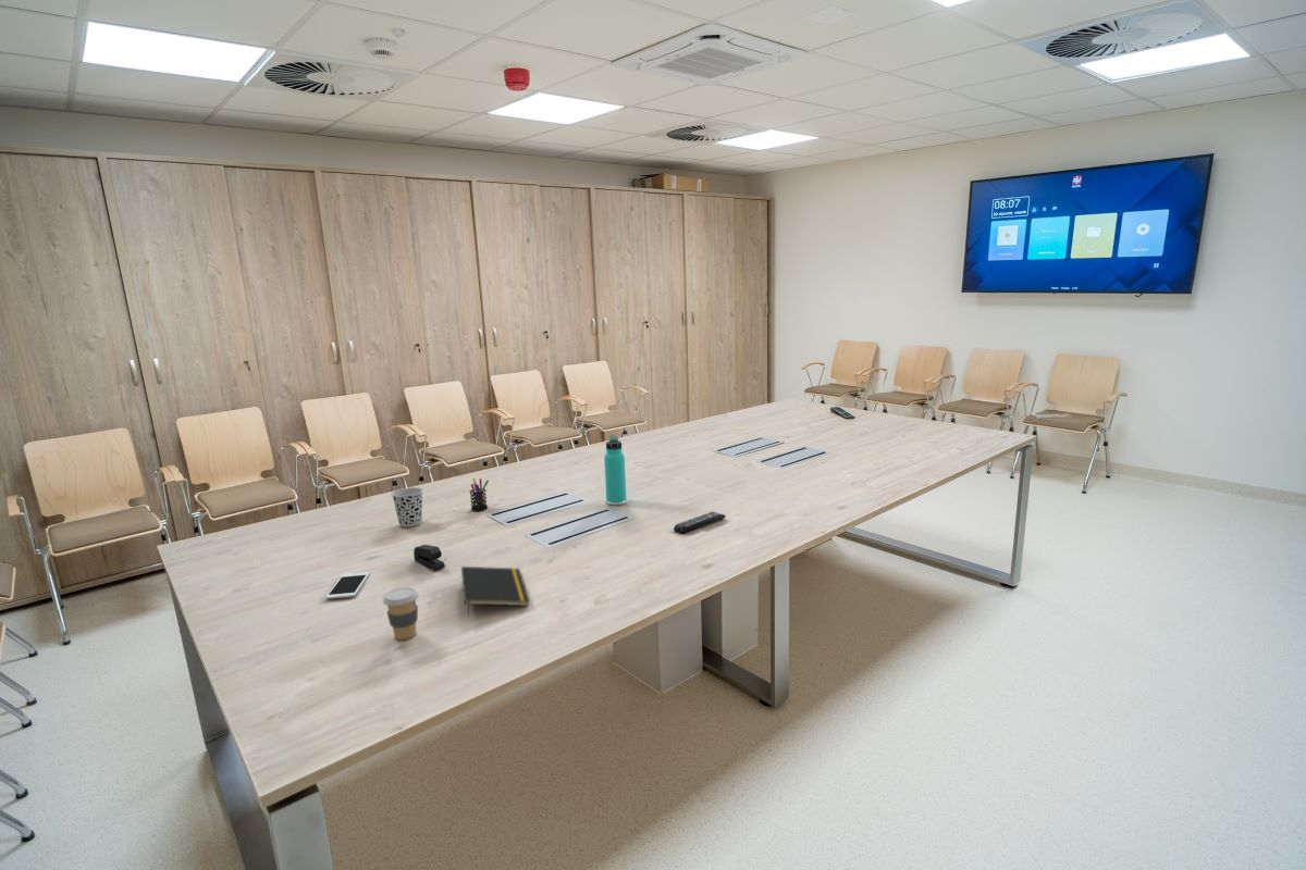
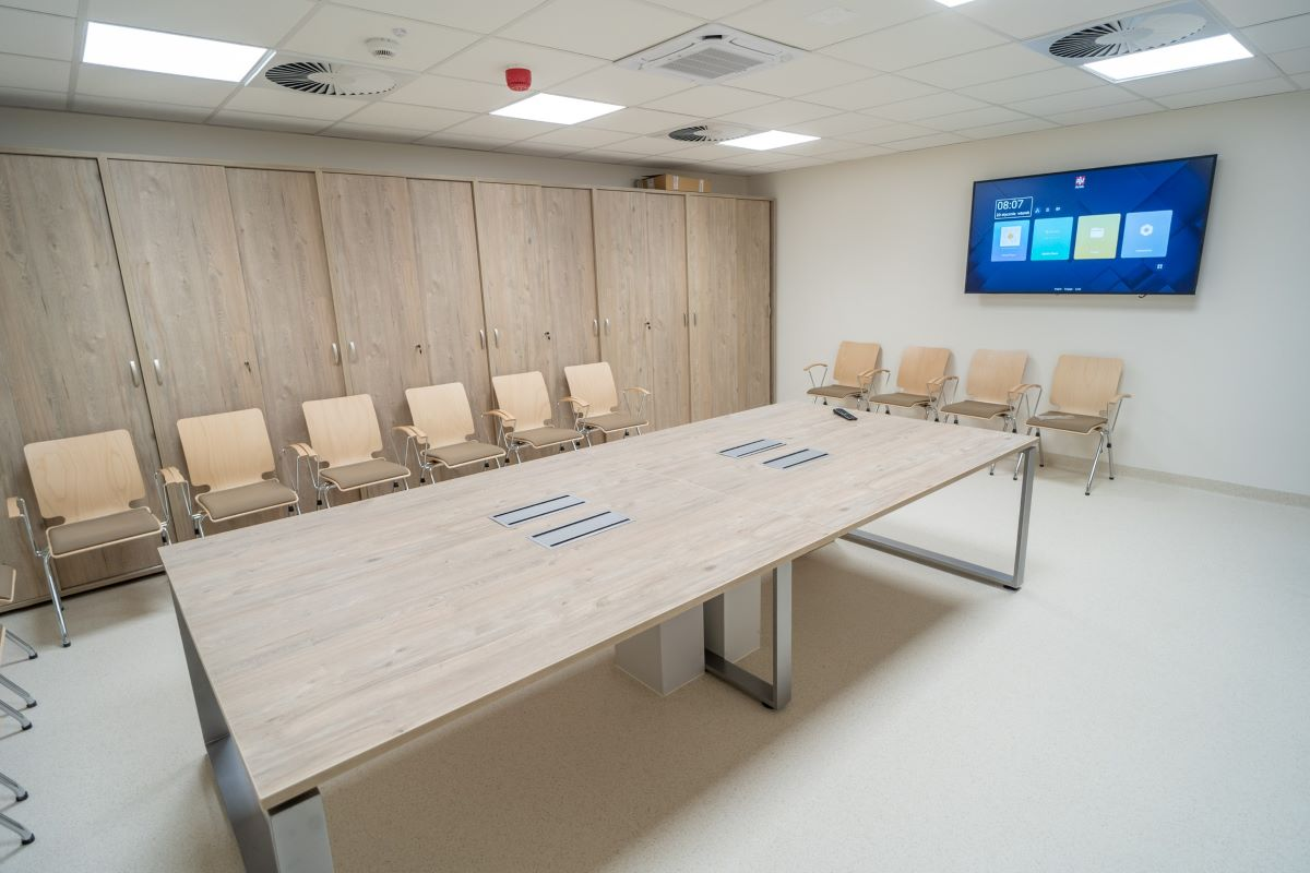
- coffee cup (403, 613)
- remote control (700, 522)
- pen holder (480, 493)
- stapler (428, 554)
- notepad (493, 585)
- cell phone (348, 585)
- cup (408, 507)
- thermos bottle (615, 470)
